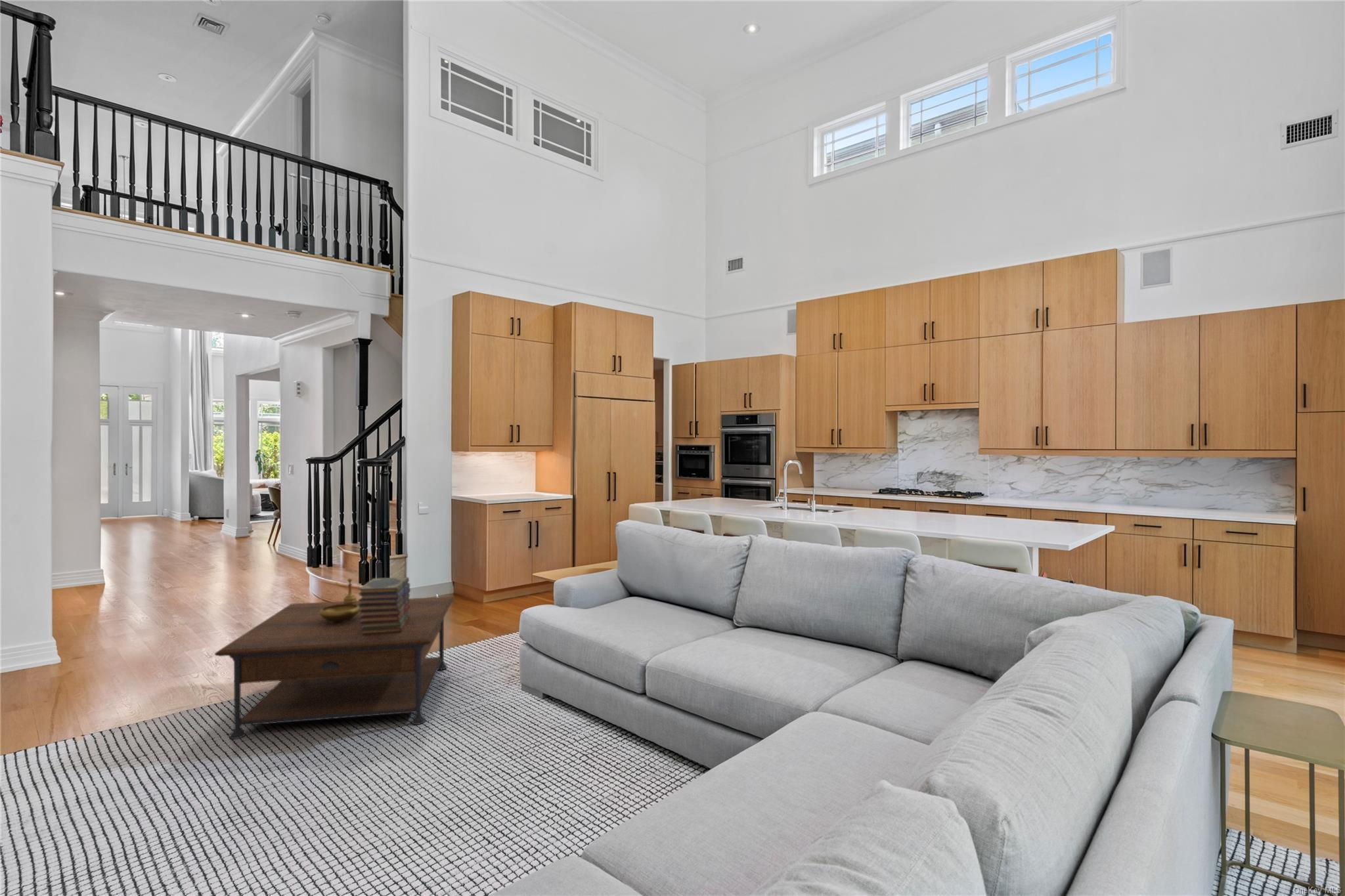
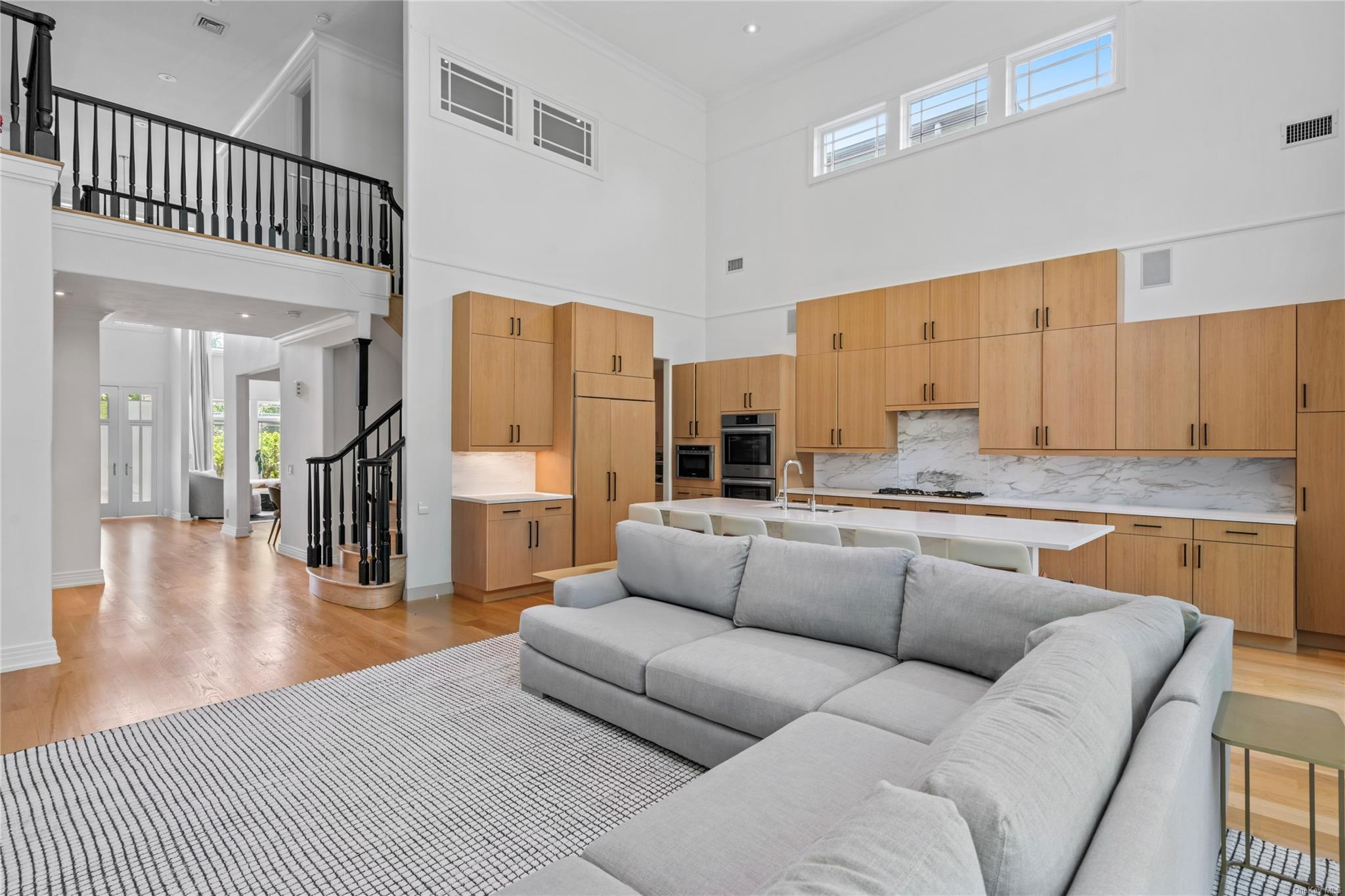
- book stack (385, 604)
- coffee table (353, 658)
- decorative bowl (343, 599)
